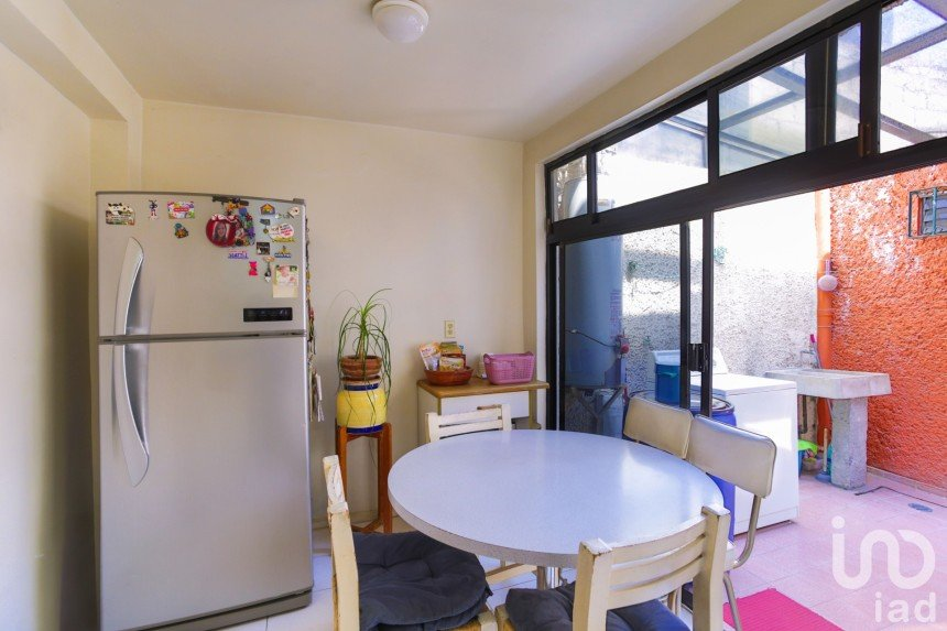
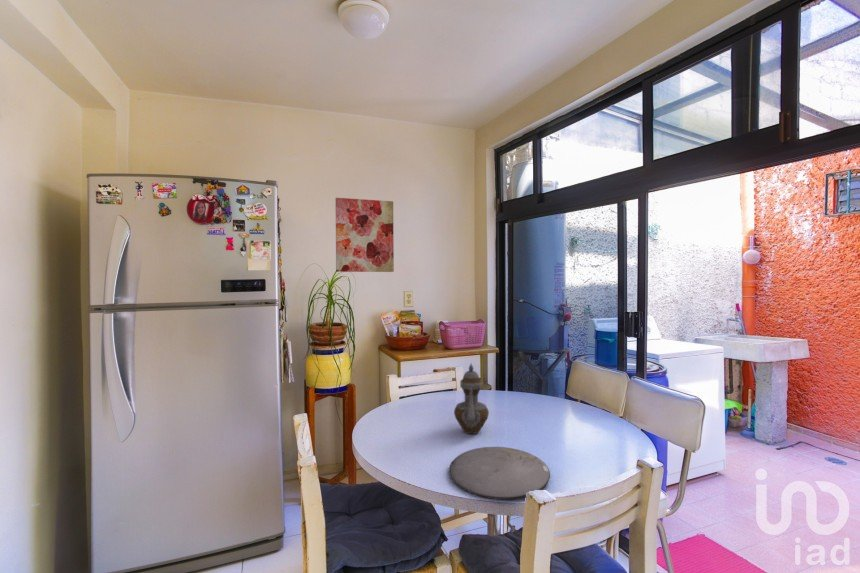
+ teapot (471, 397)
+ wall art (365, 235)
+ plate (498, 470)
